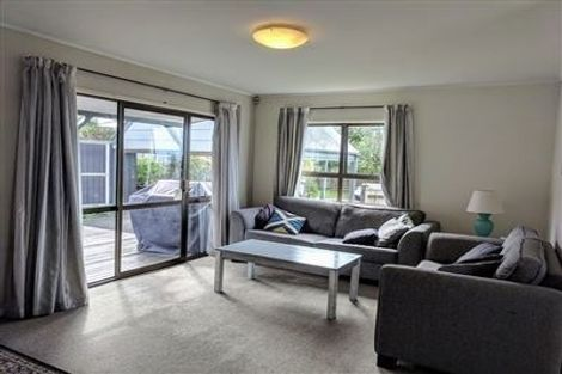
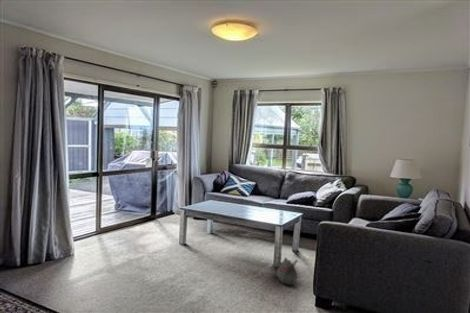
+ plush toy (283, 269)
